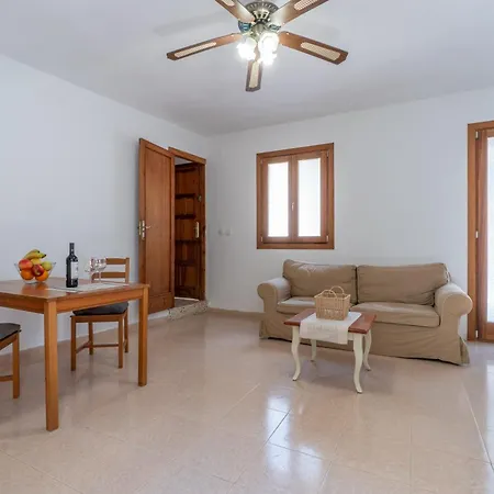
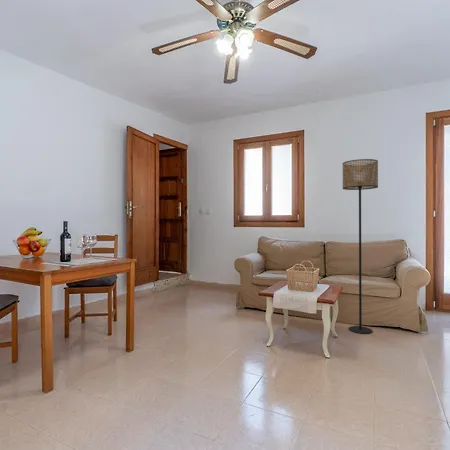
+ floor lamp (360, 246)
